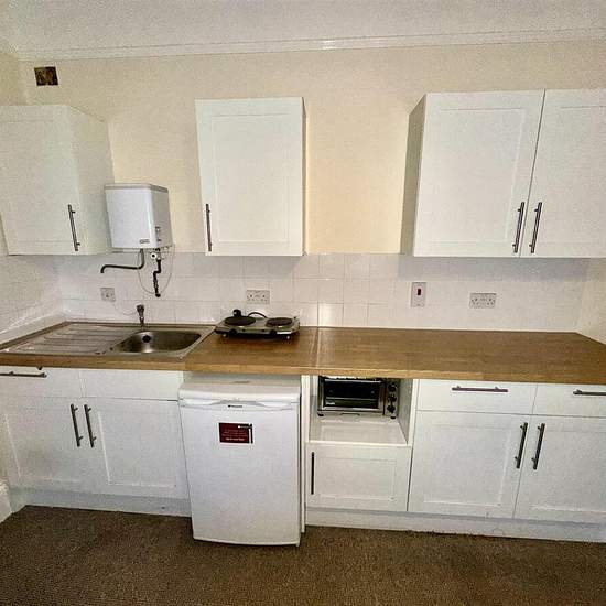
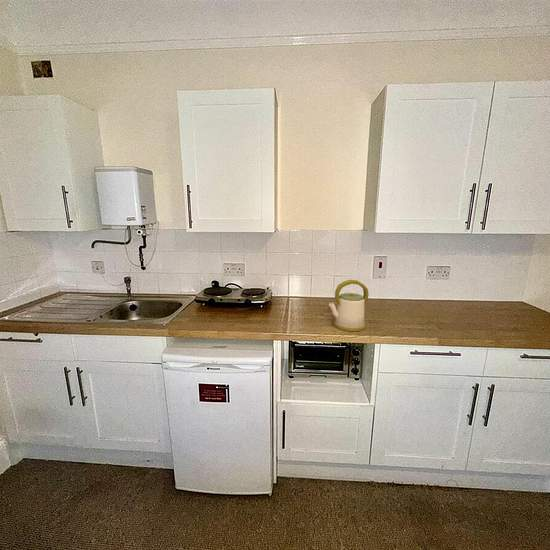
+ kettle (347, 303)
